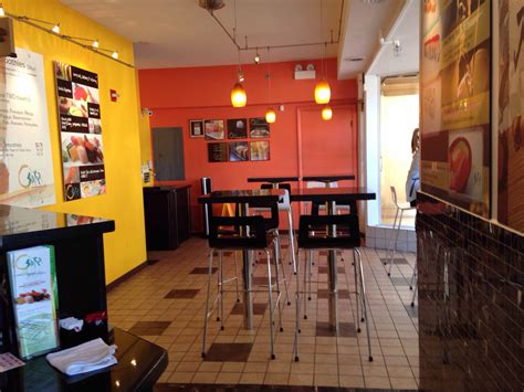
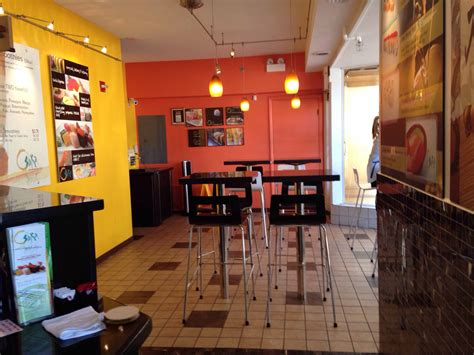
+ coaster (122, 314)
